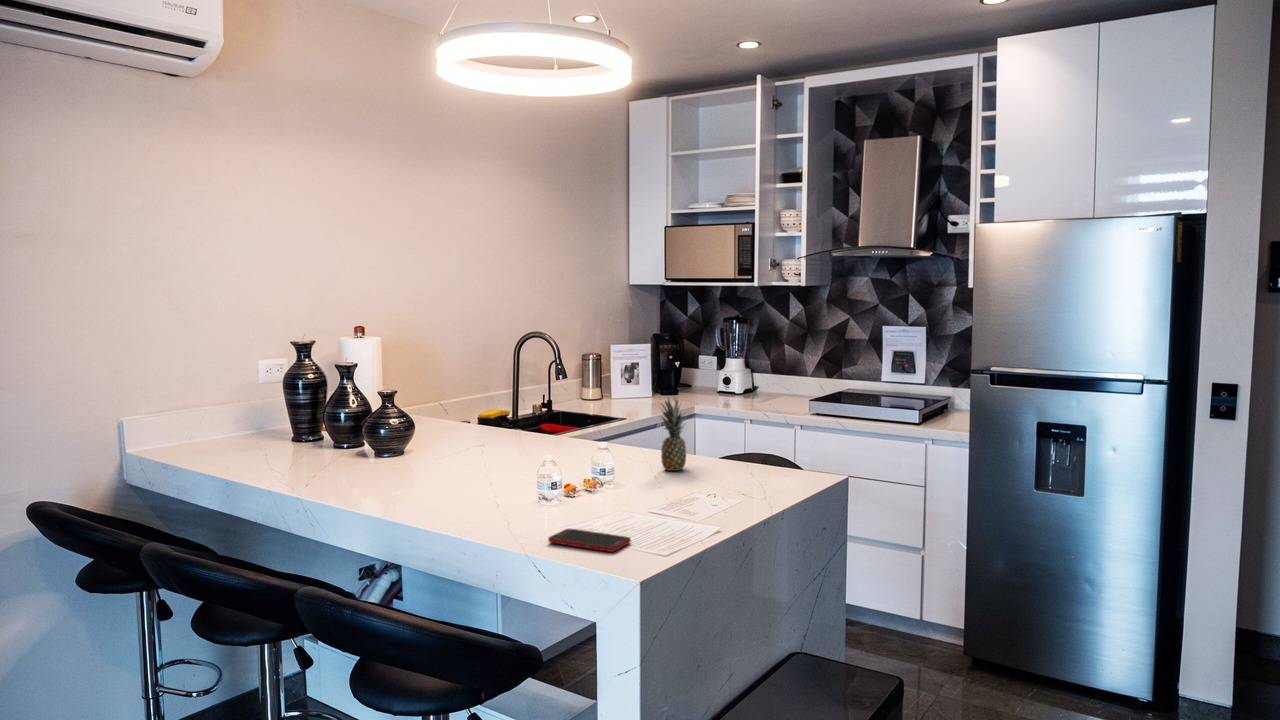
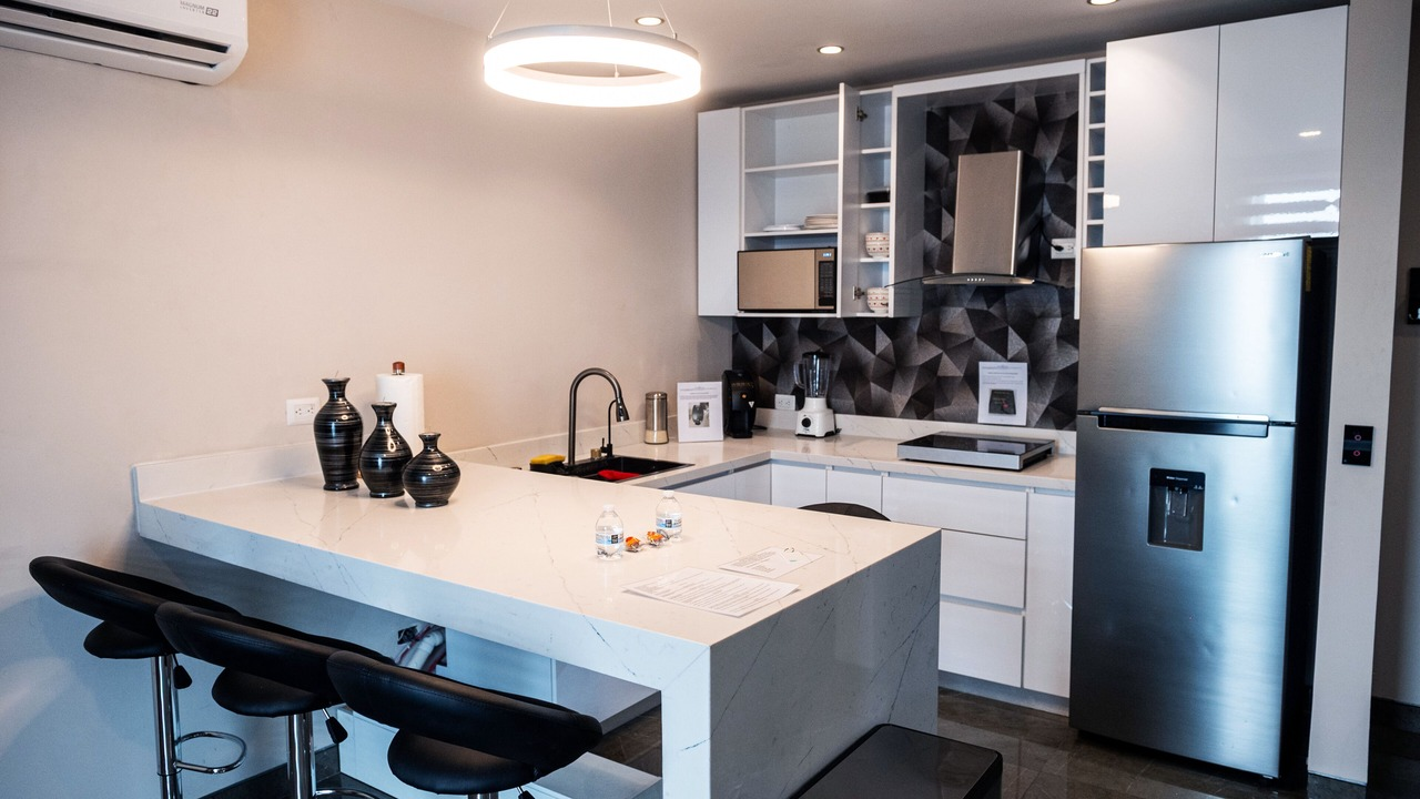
- fruit (672, 432)
- cell phone (589, 540)
